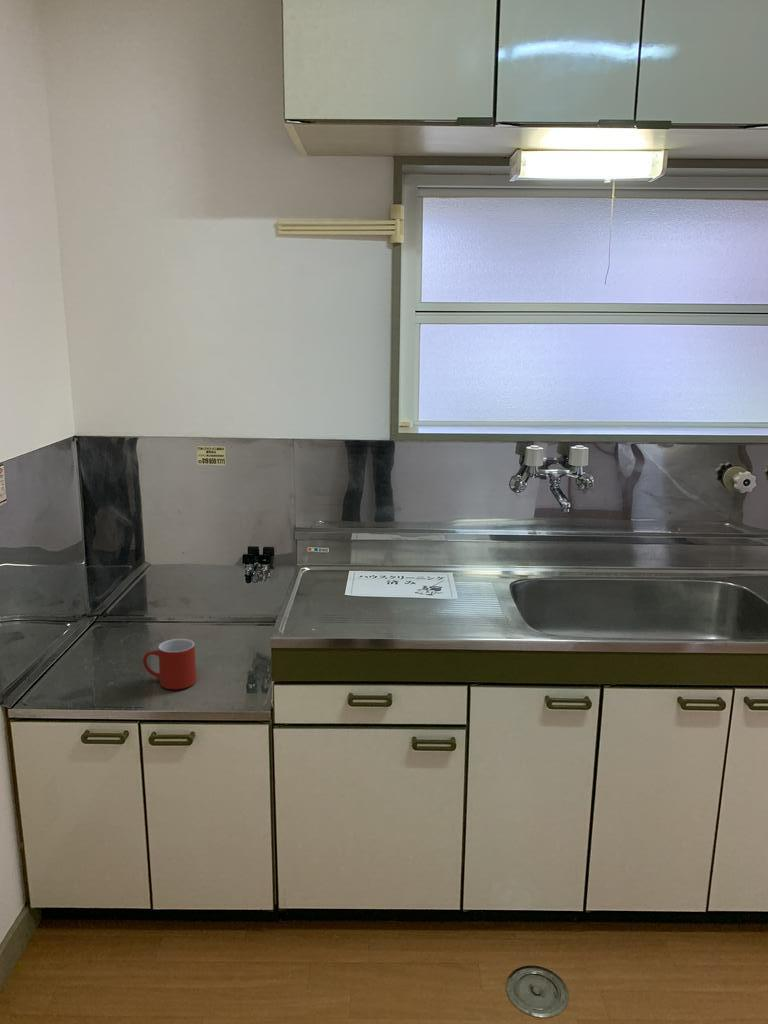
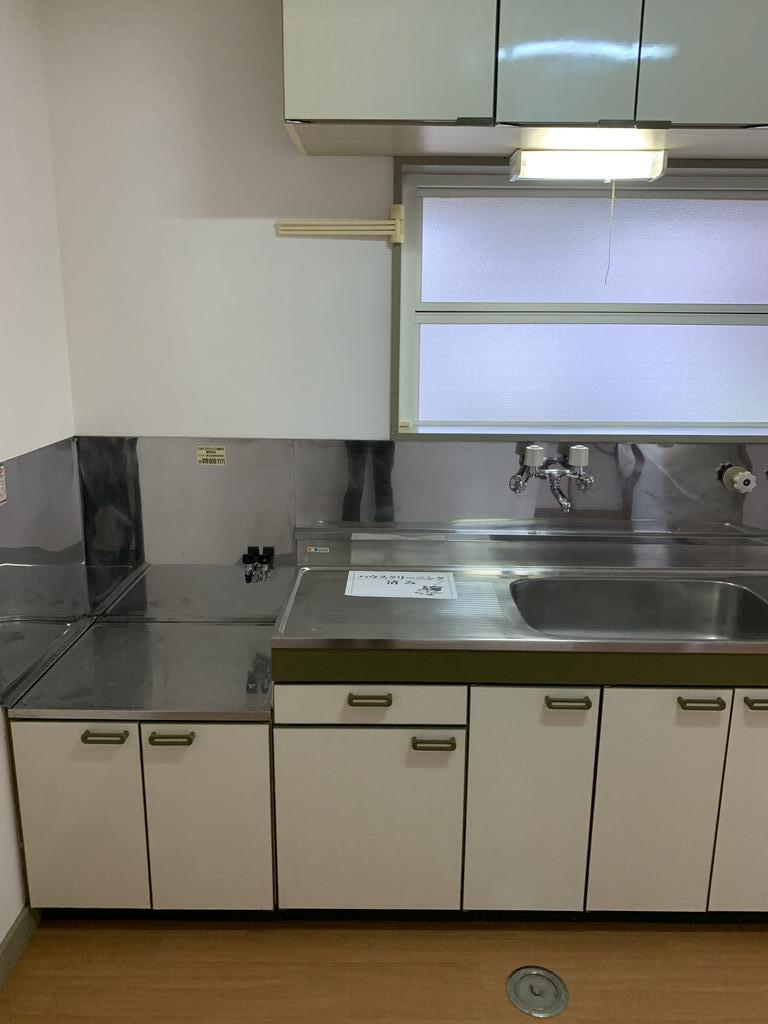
- mug (169, 664)
